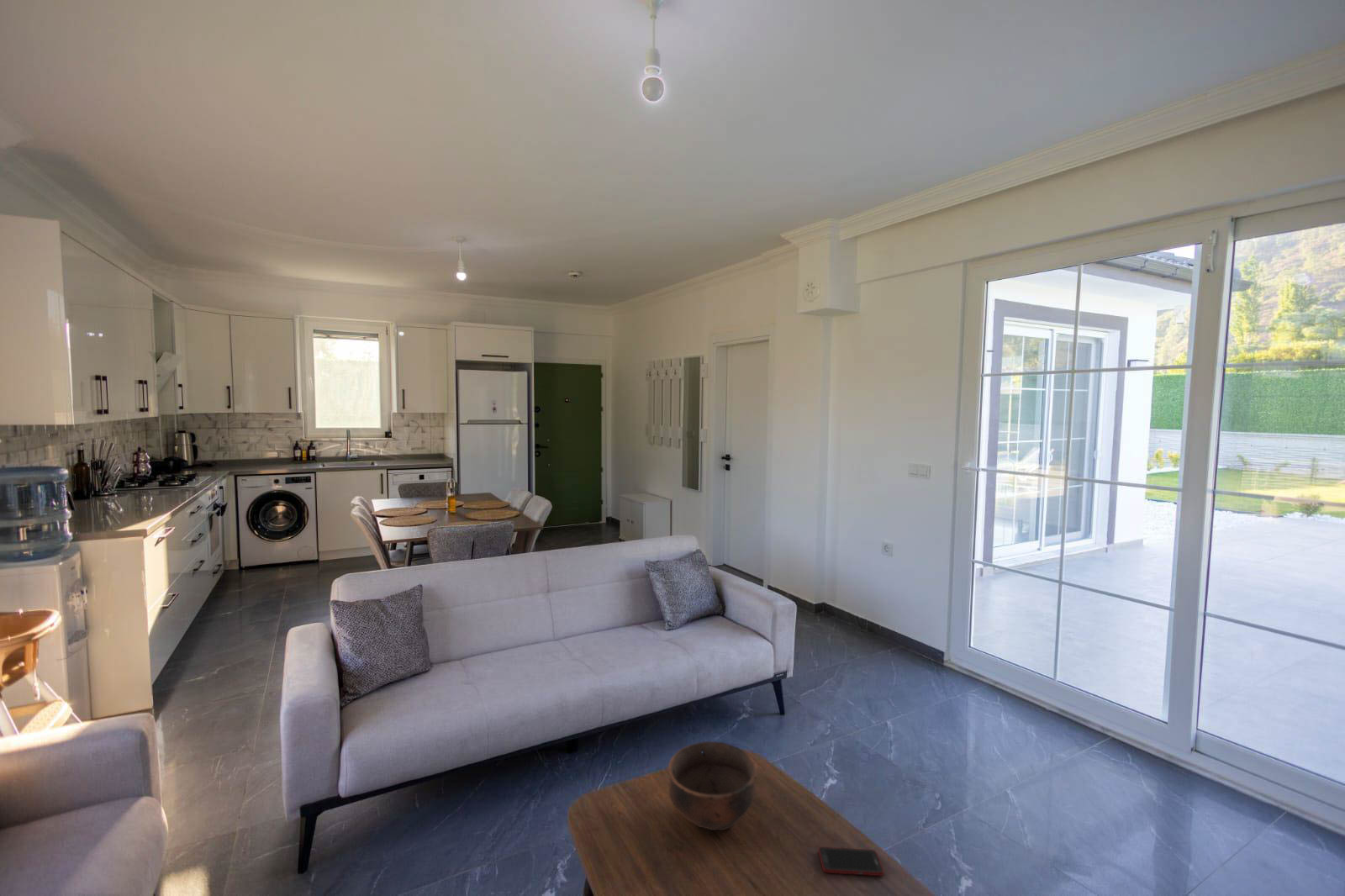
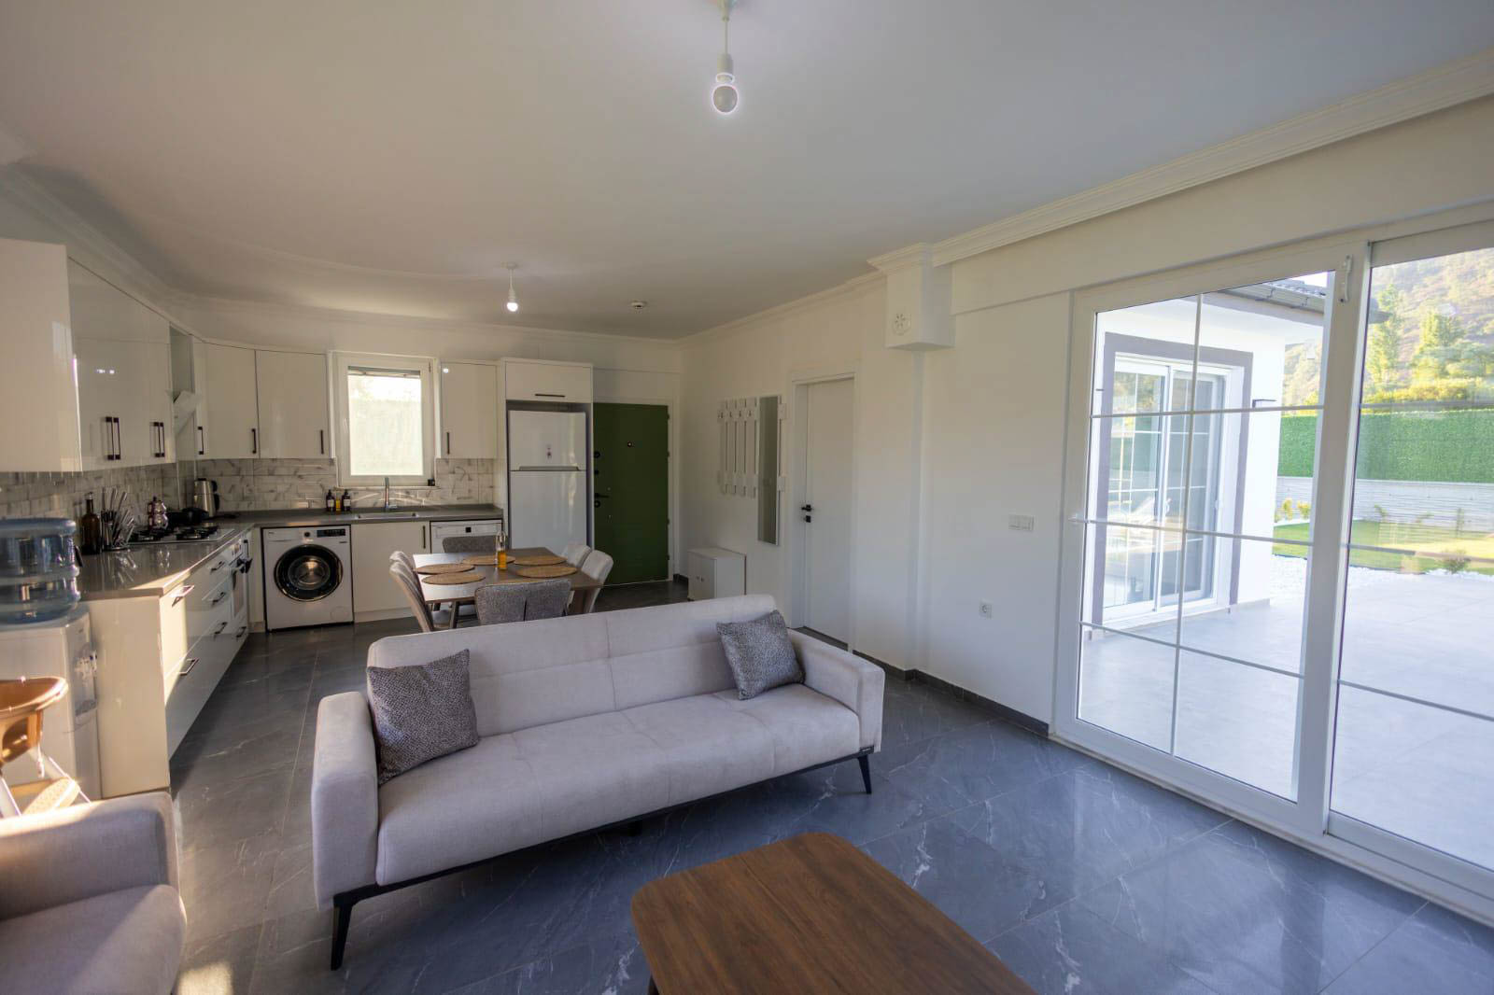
- cell phone (850, 861)
- bowl (712, 792)
